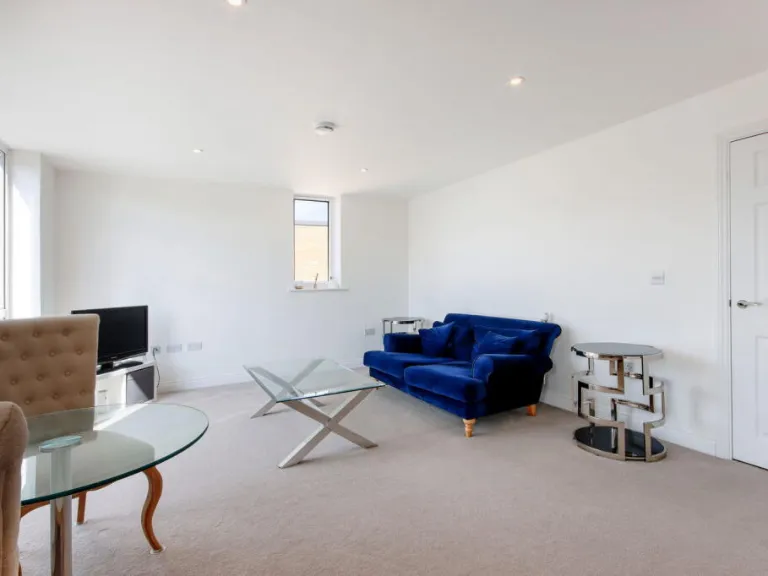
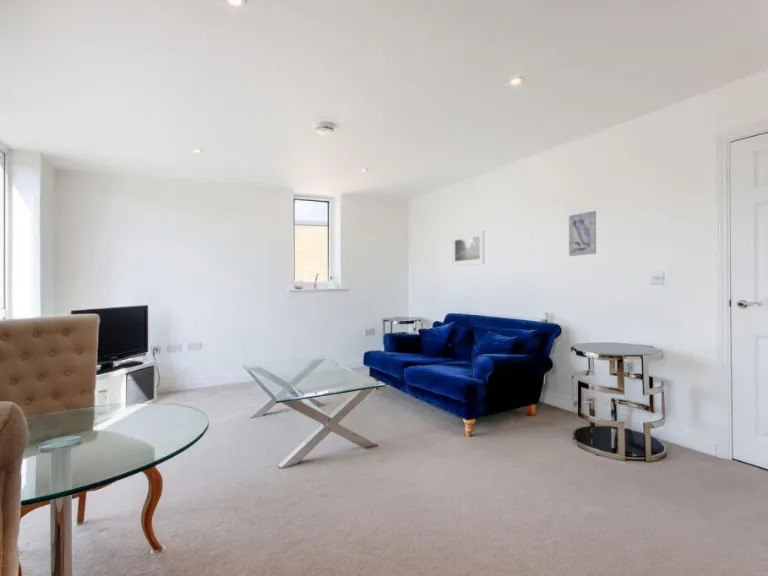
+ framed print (467, 249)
+ wall art (582, 234)
